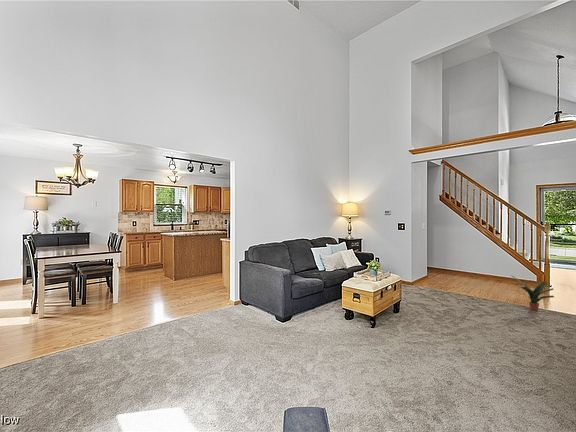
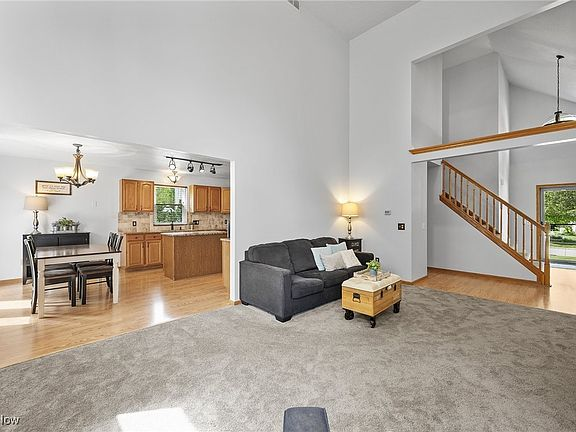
- potted plant (531, 293)
